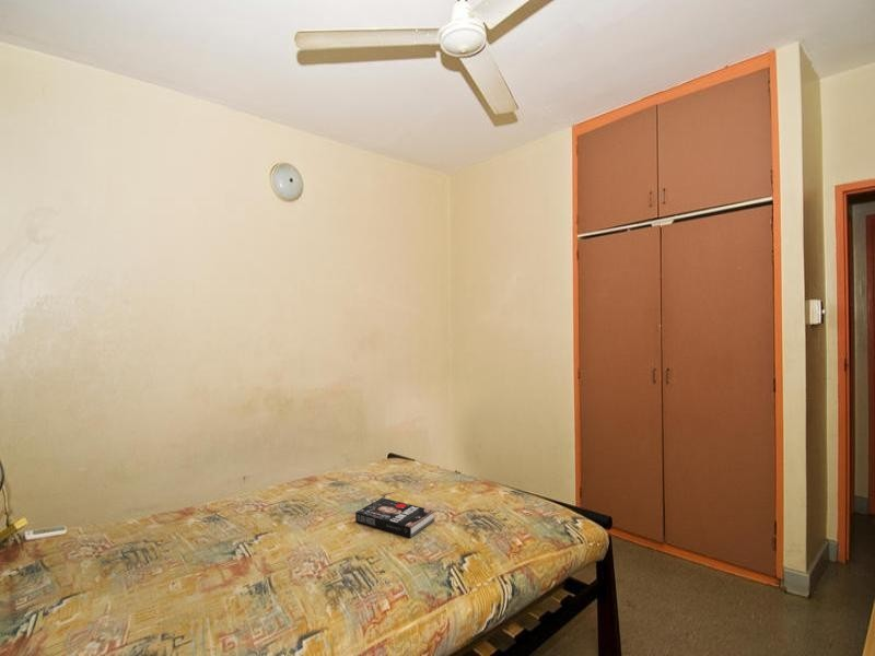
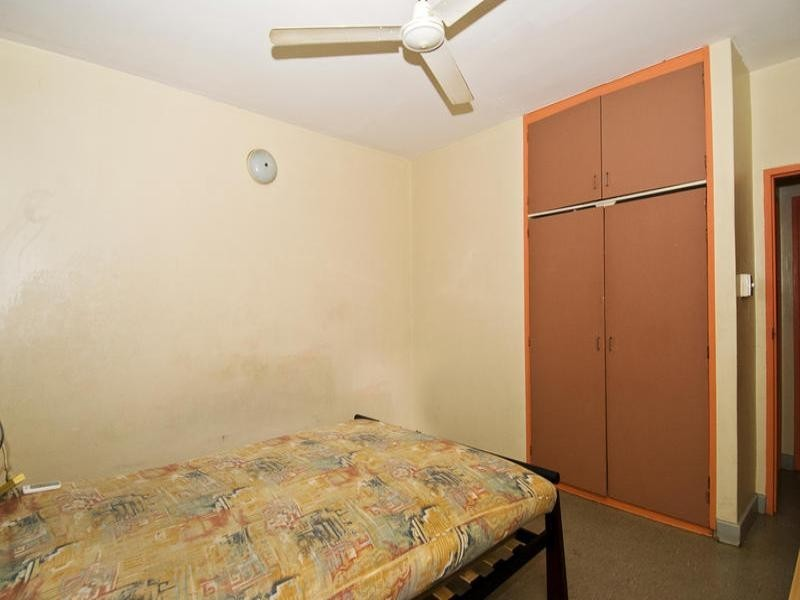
- book (395, 516)
